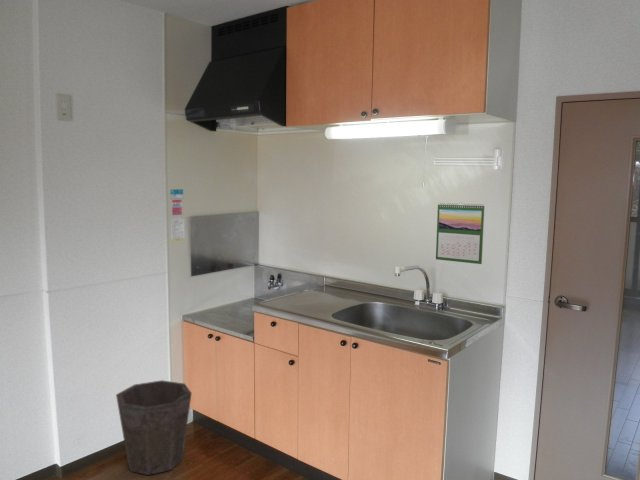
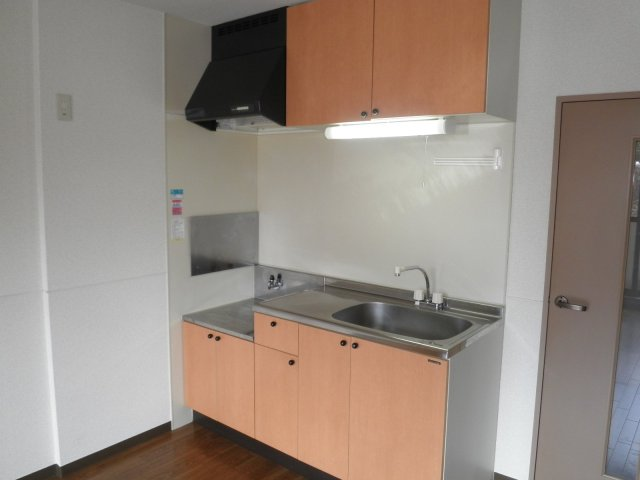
- waste bin (154, 427)
- calendar (459, 232)
